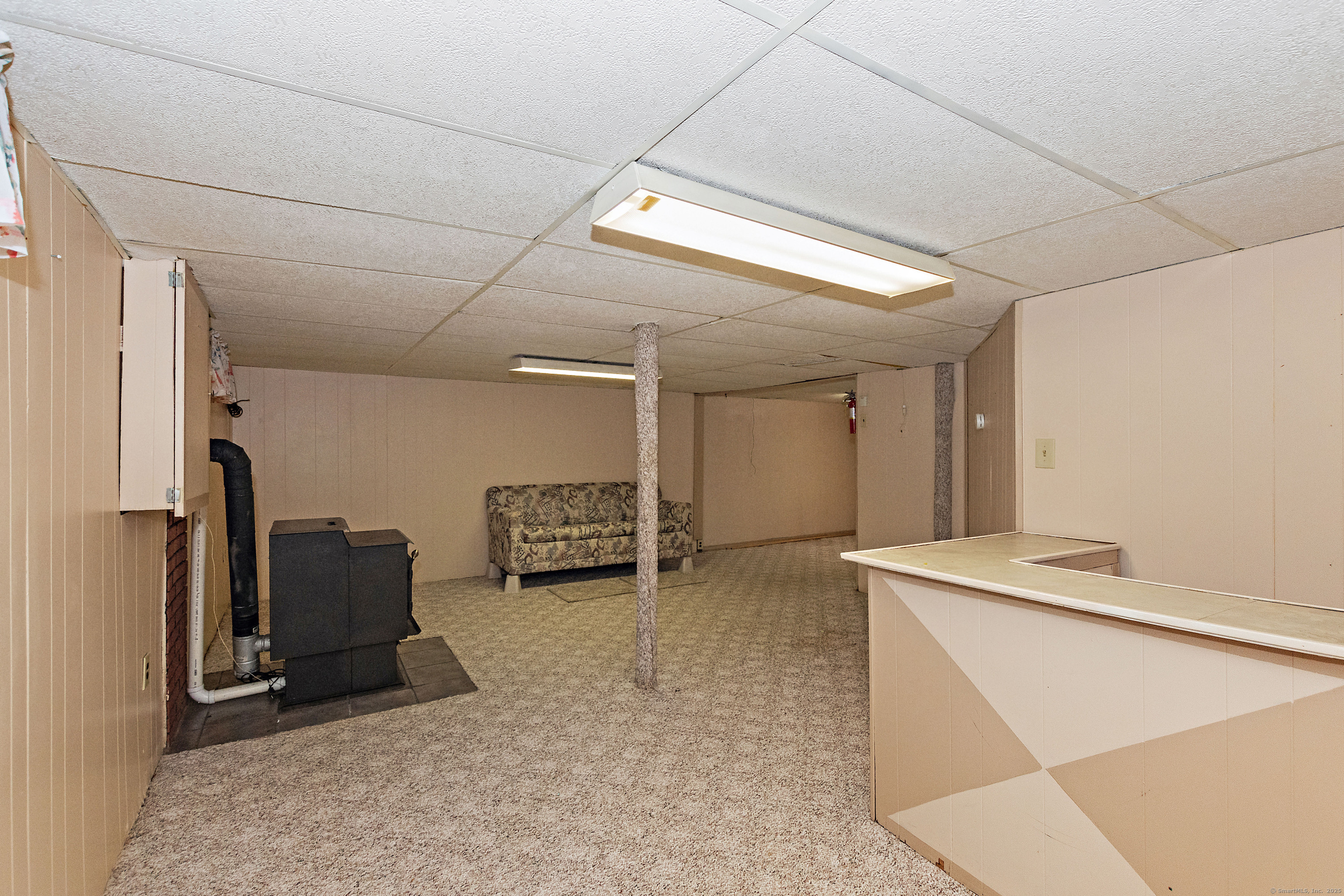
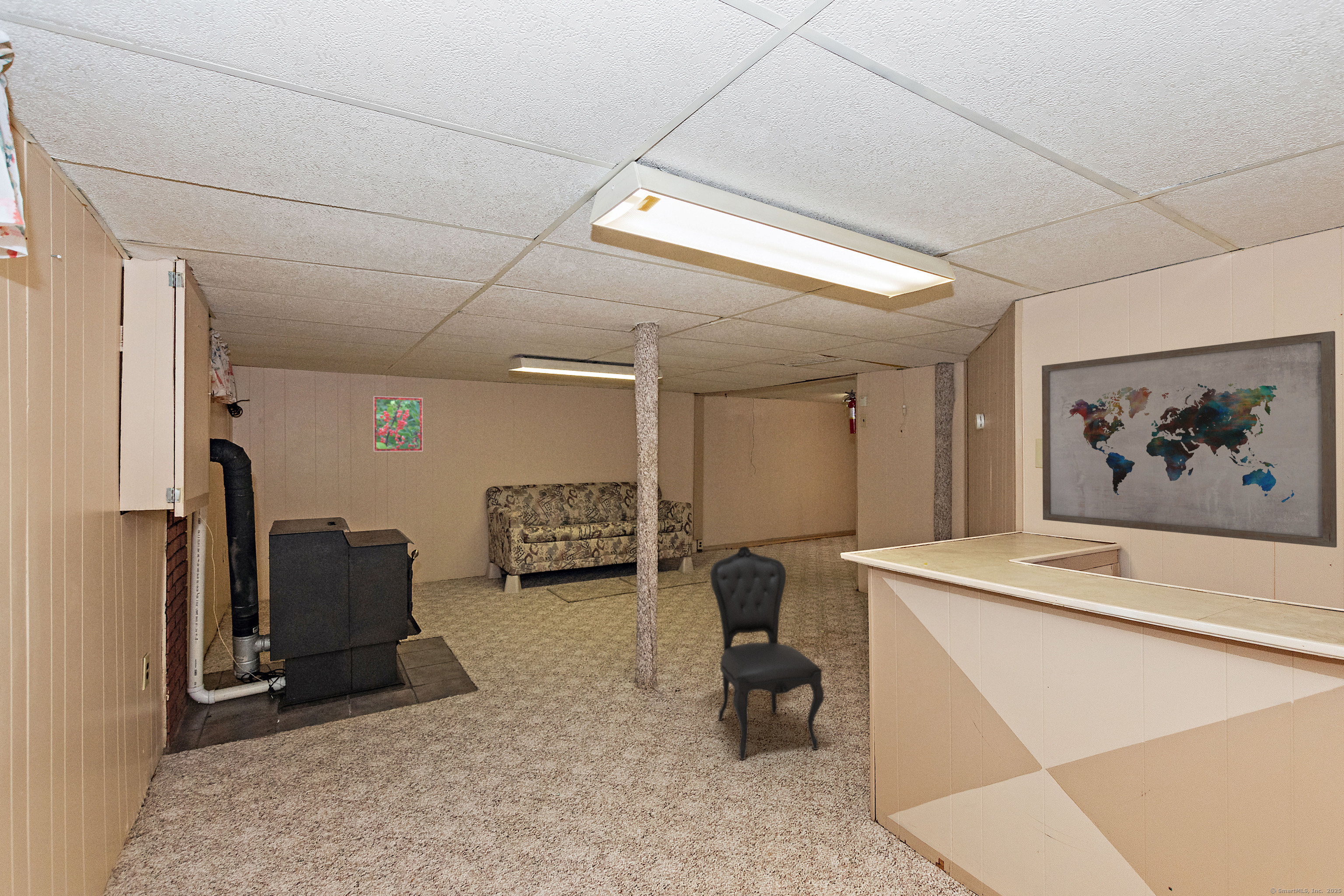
+ wall art (1165, 441)
+ dining chair (763, 645)
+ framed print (398, 424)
